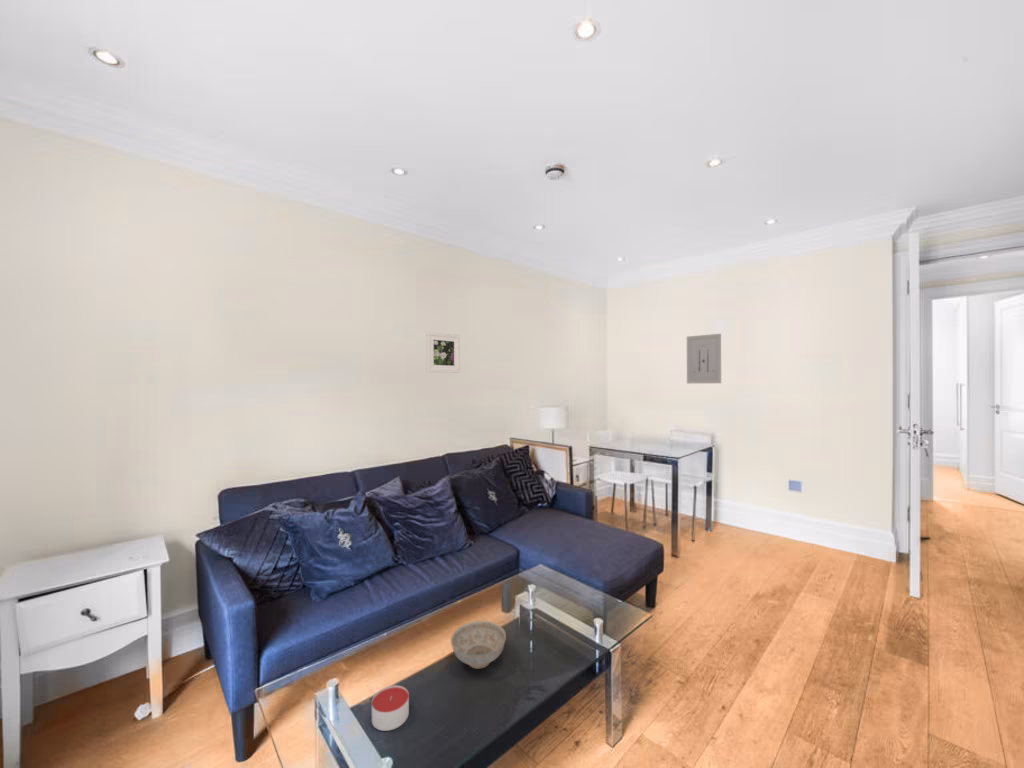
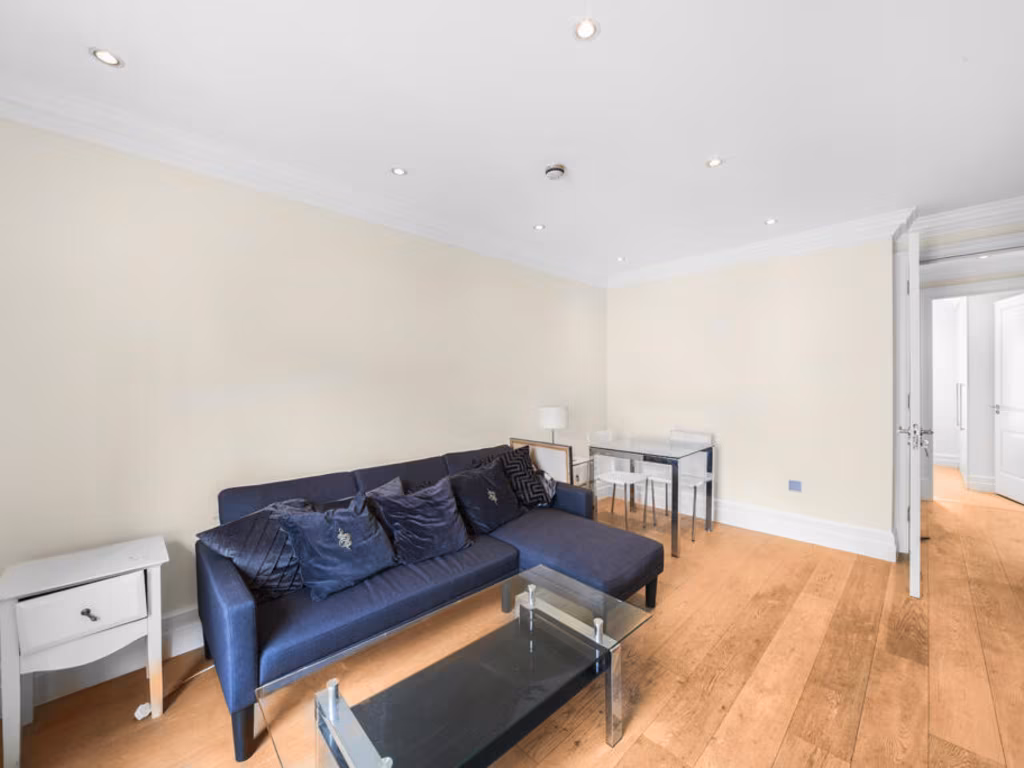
- wall art (703, 359)
- candle (390, 706)
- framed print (443, 353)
- decorative bowl (478, 648)
